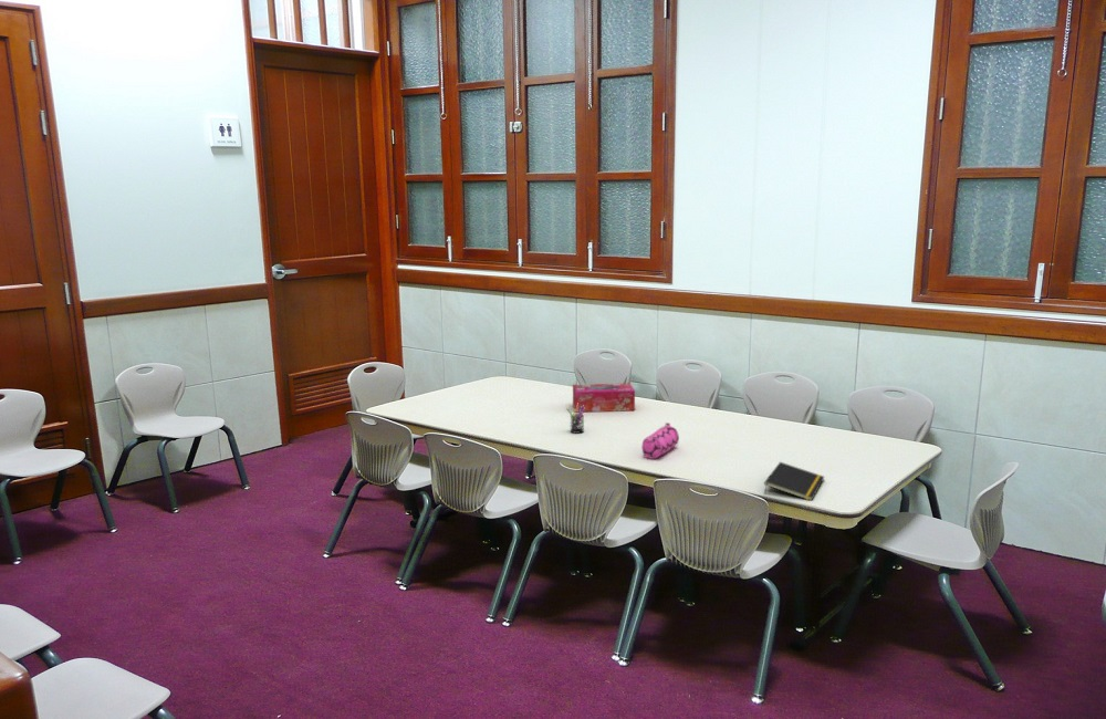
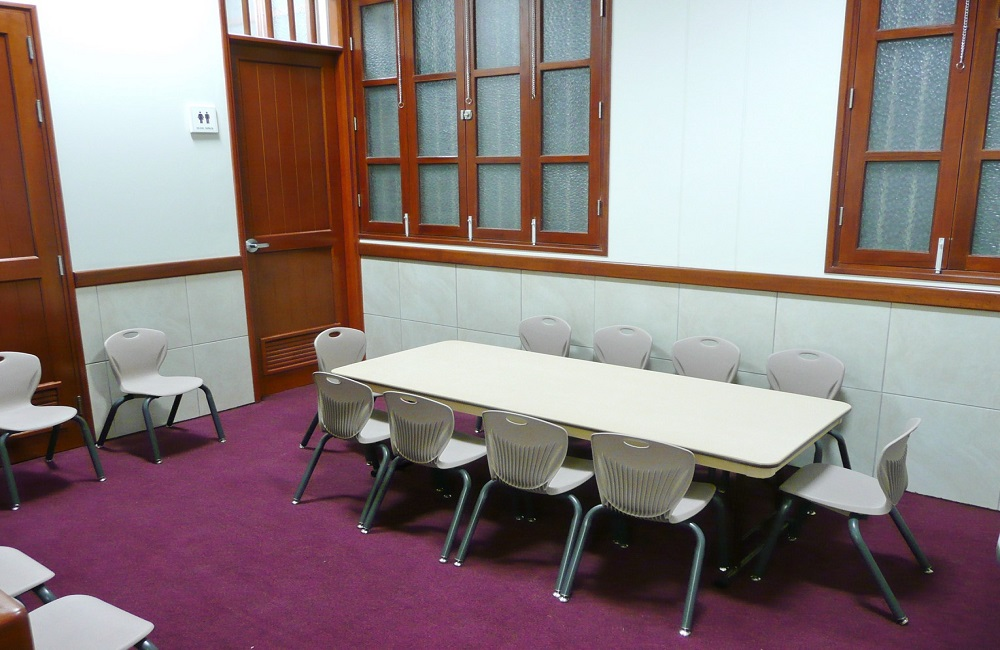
- tissue box (603, 397)
- pen holder (575, 417)
- notepad (794, 480)
- pencil case (659, 440)
